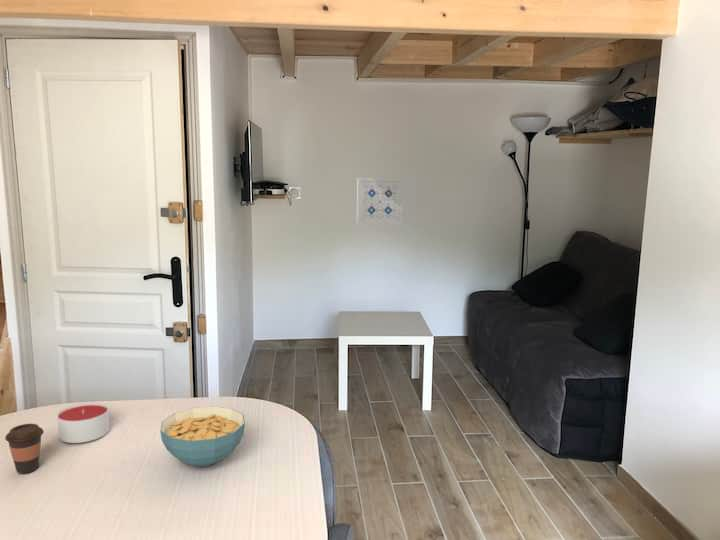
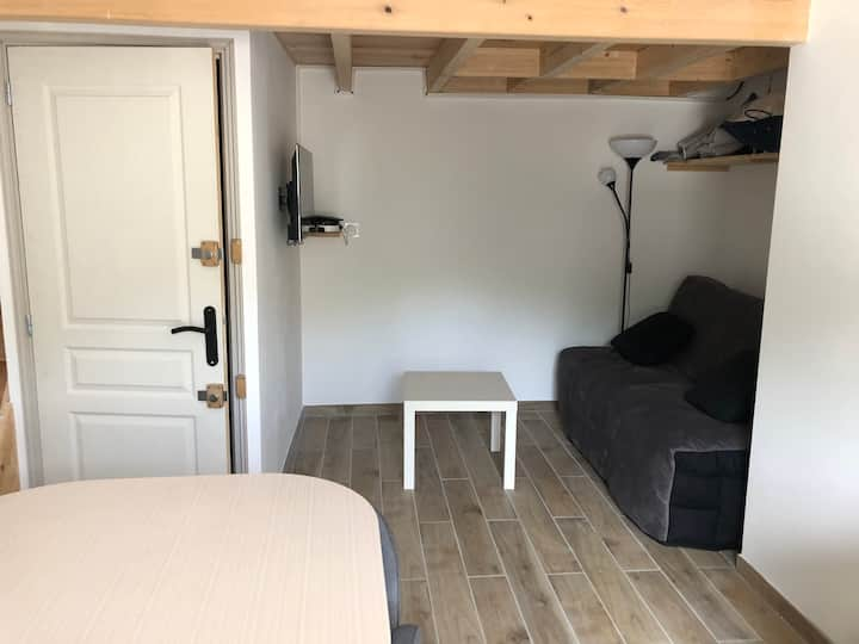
- candle (83, 421)
- cereal bowl (203, 441)
- wall art (380, 201)
- coffee cup (25, 449)
